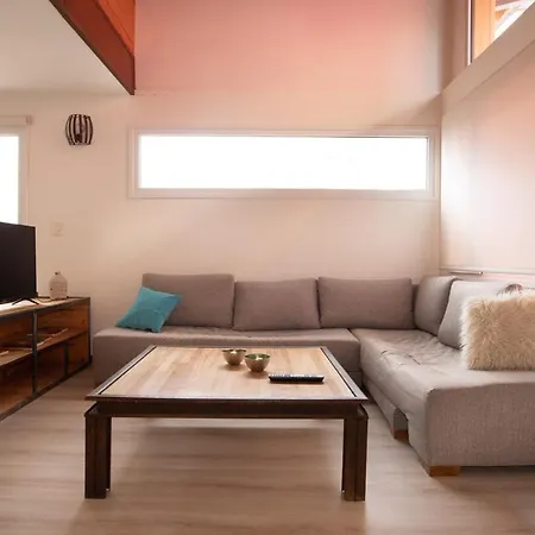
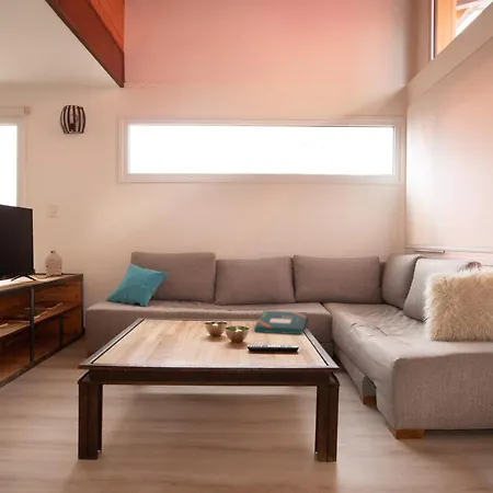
+ board game (283, 320)
